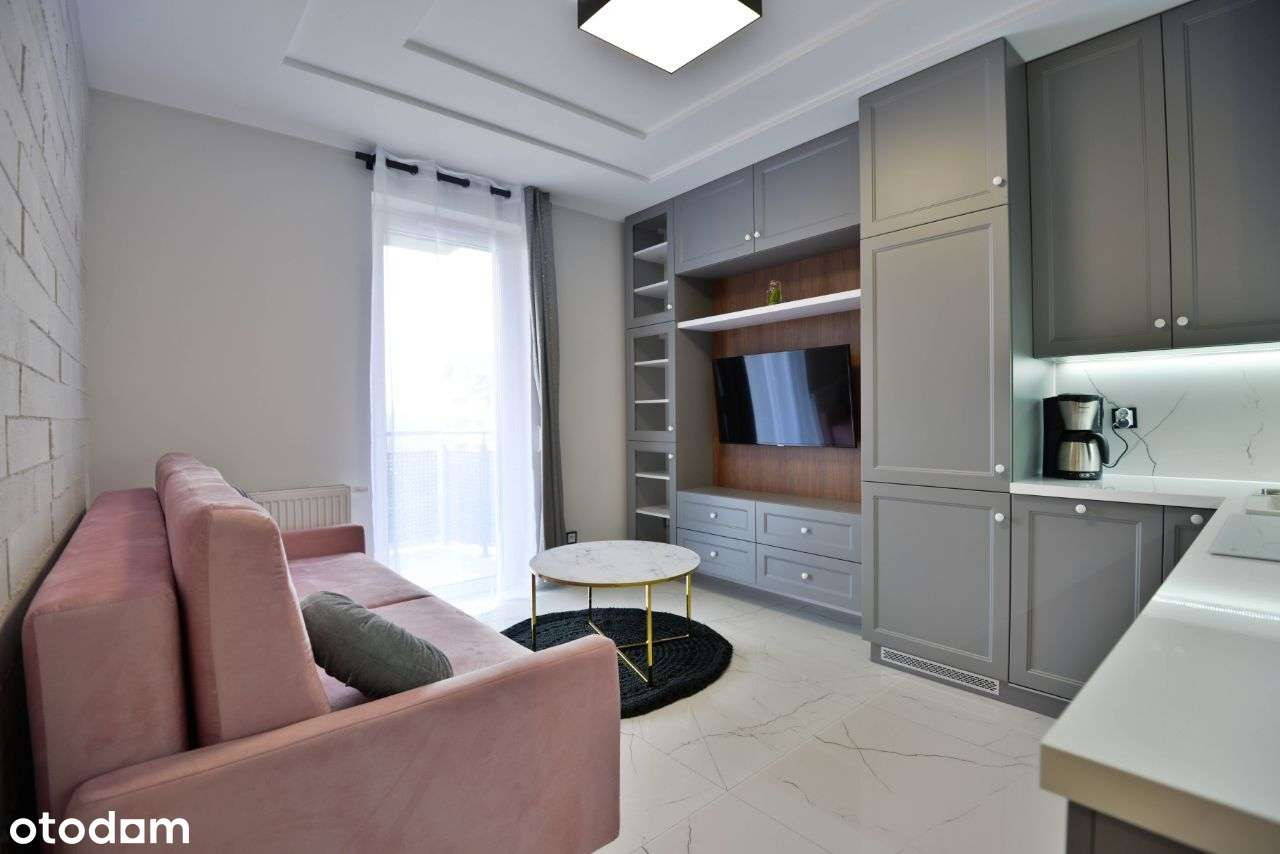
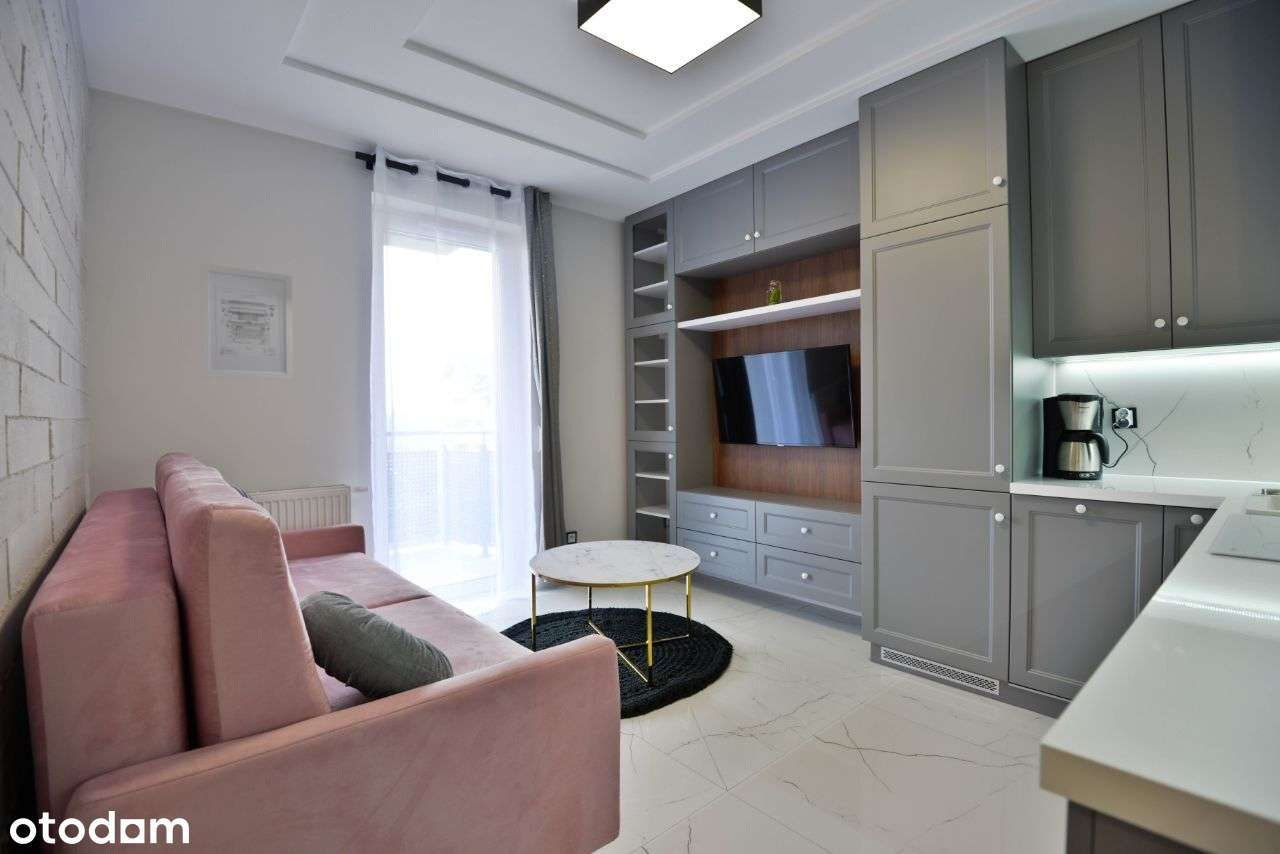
+ wall art (248, 324)
